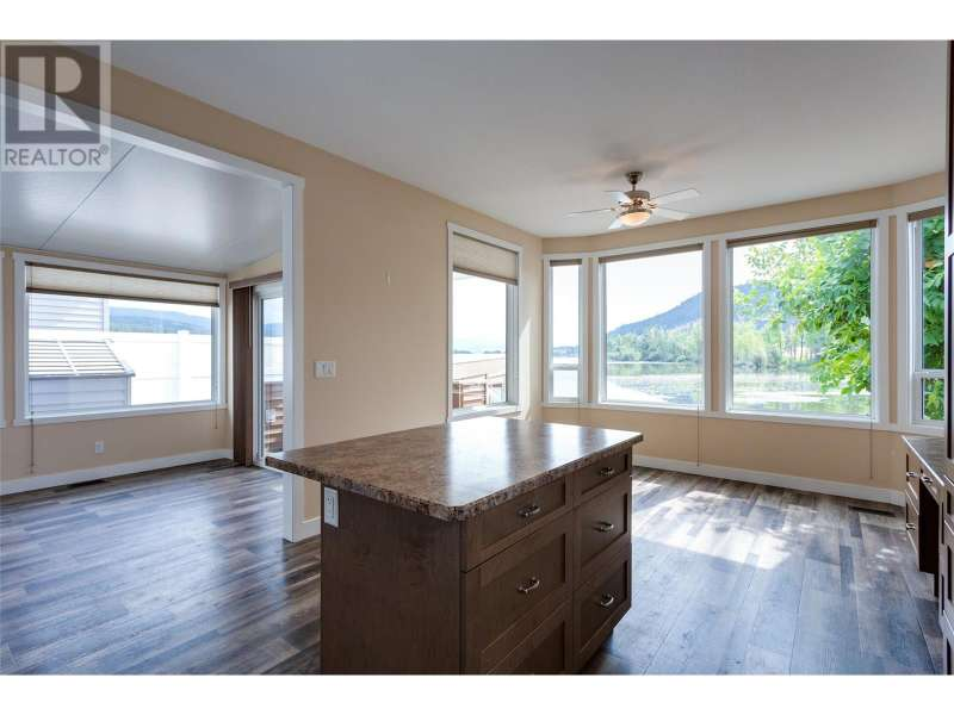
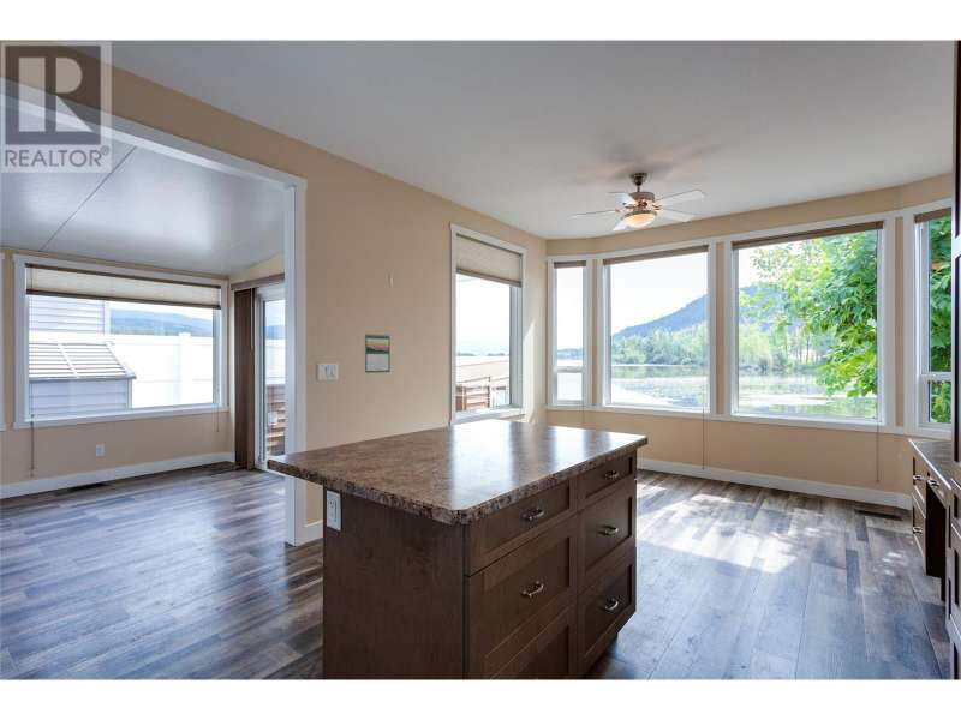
+ calendar (377, 353)
